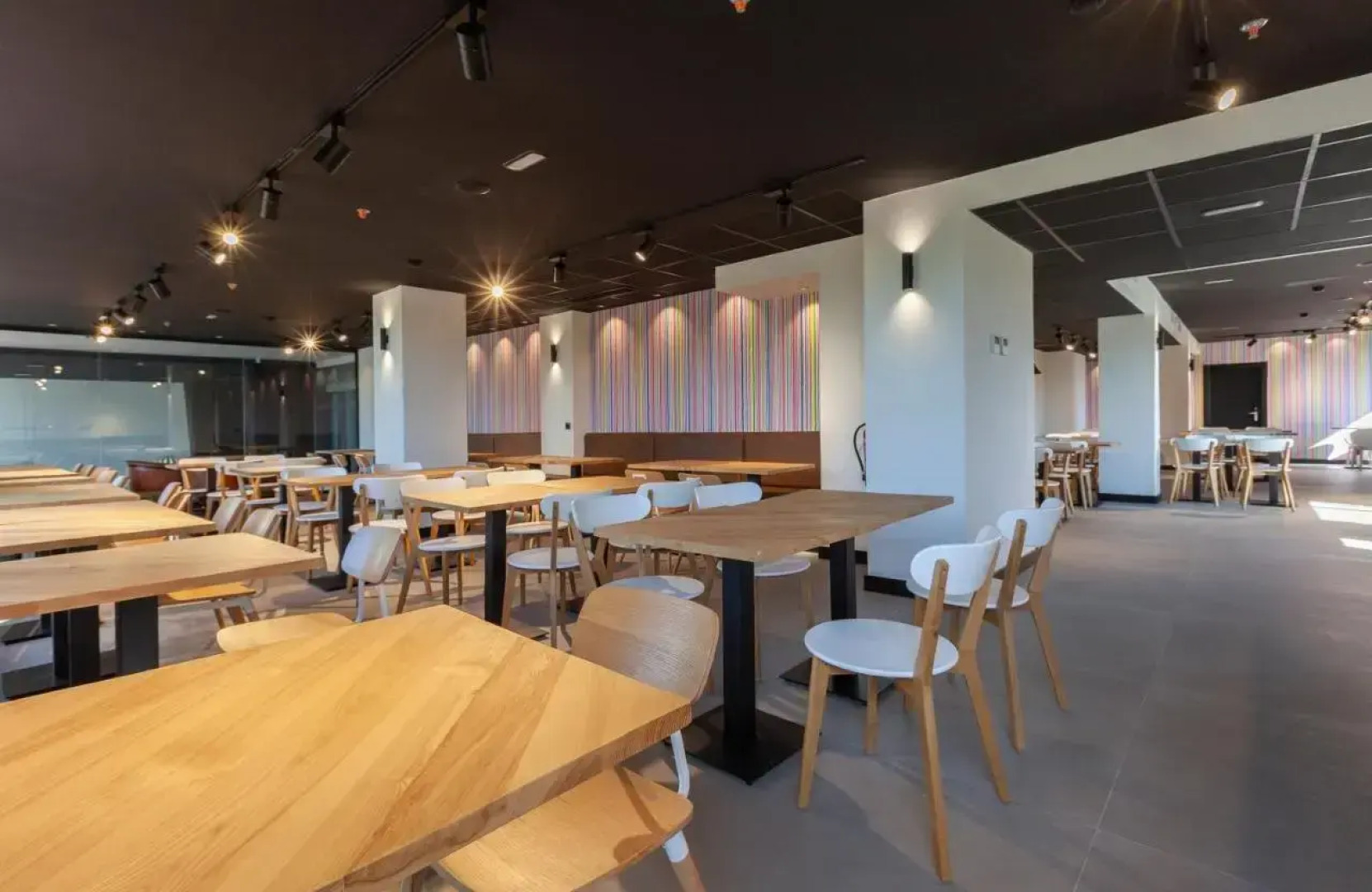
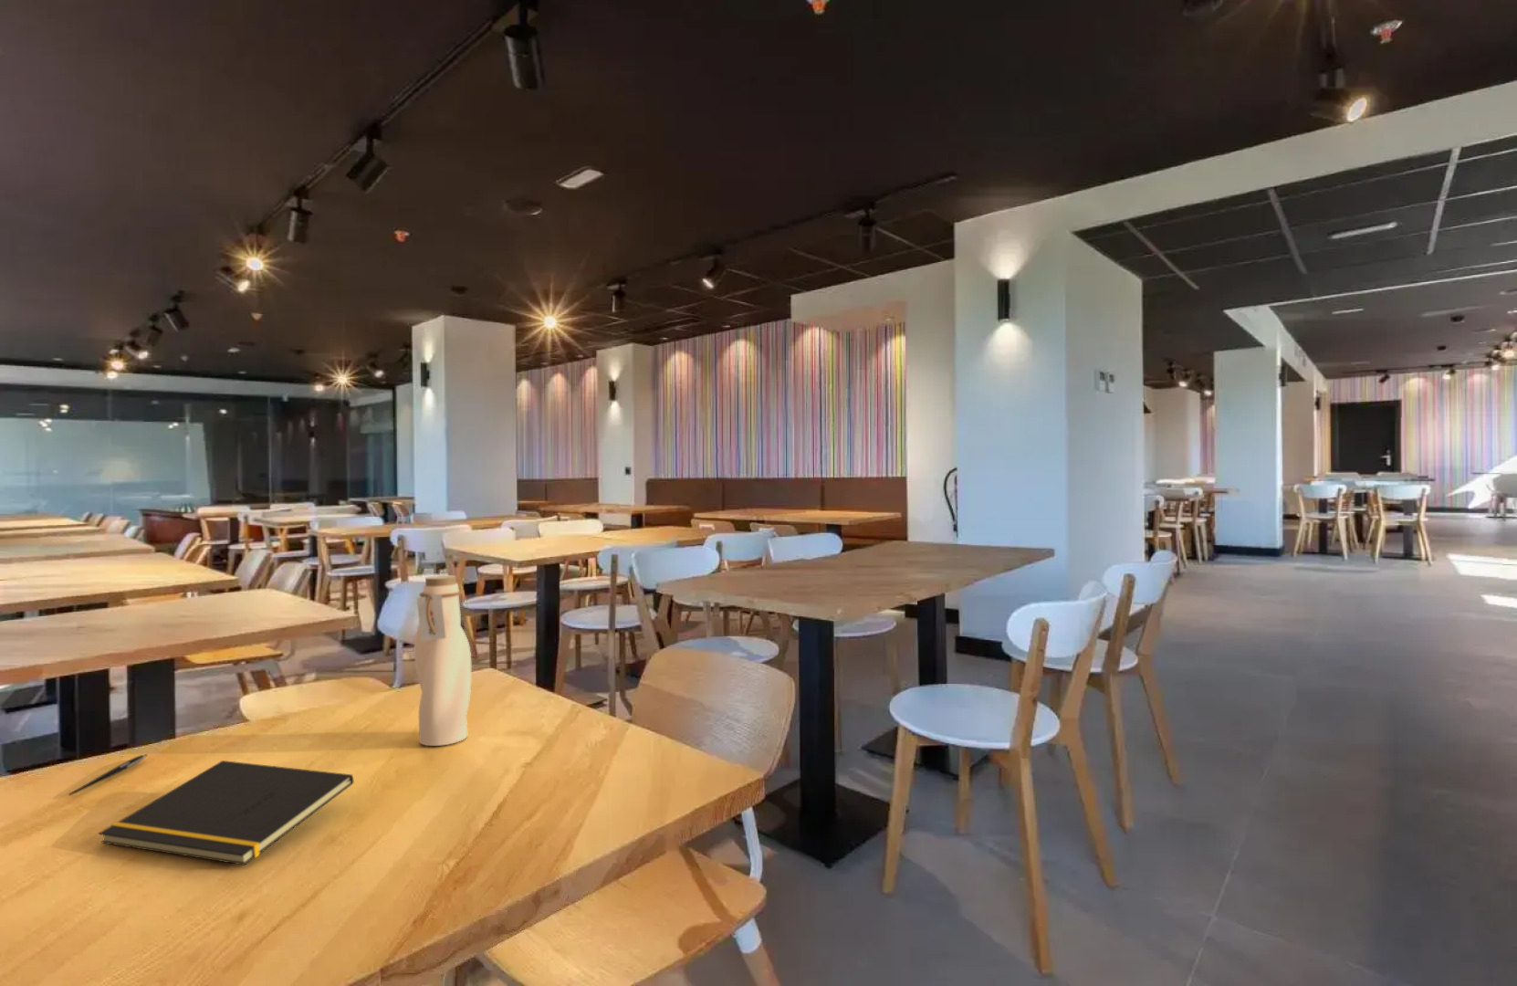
+ notepad (233, 806)
+ pen (109, 773)
+ water bottle (442, 658)
